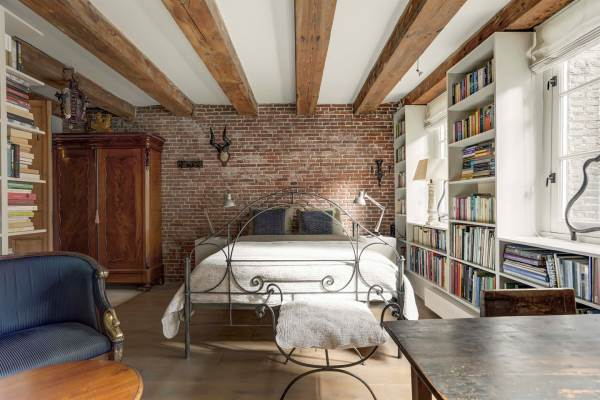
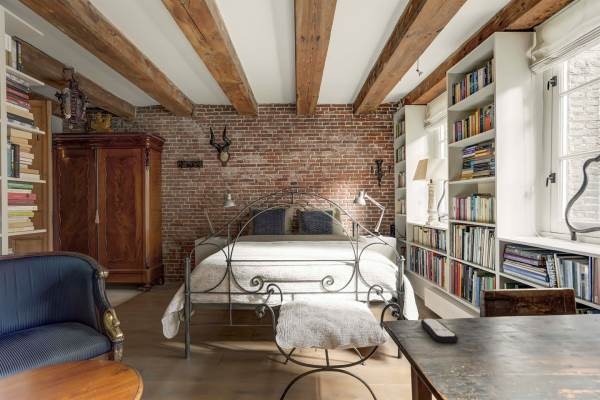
+ remote control (437, 329)
